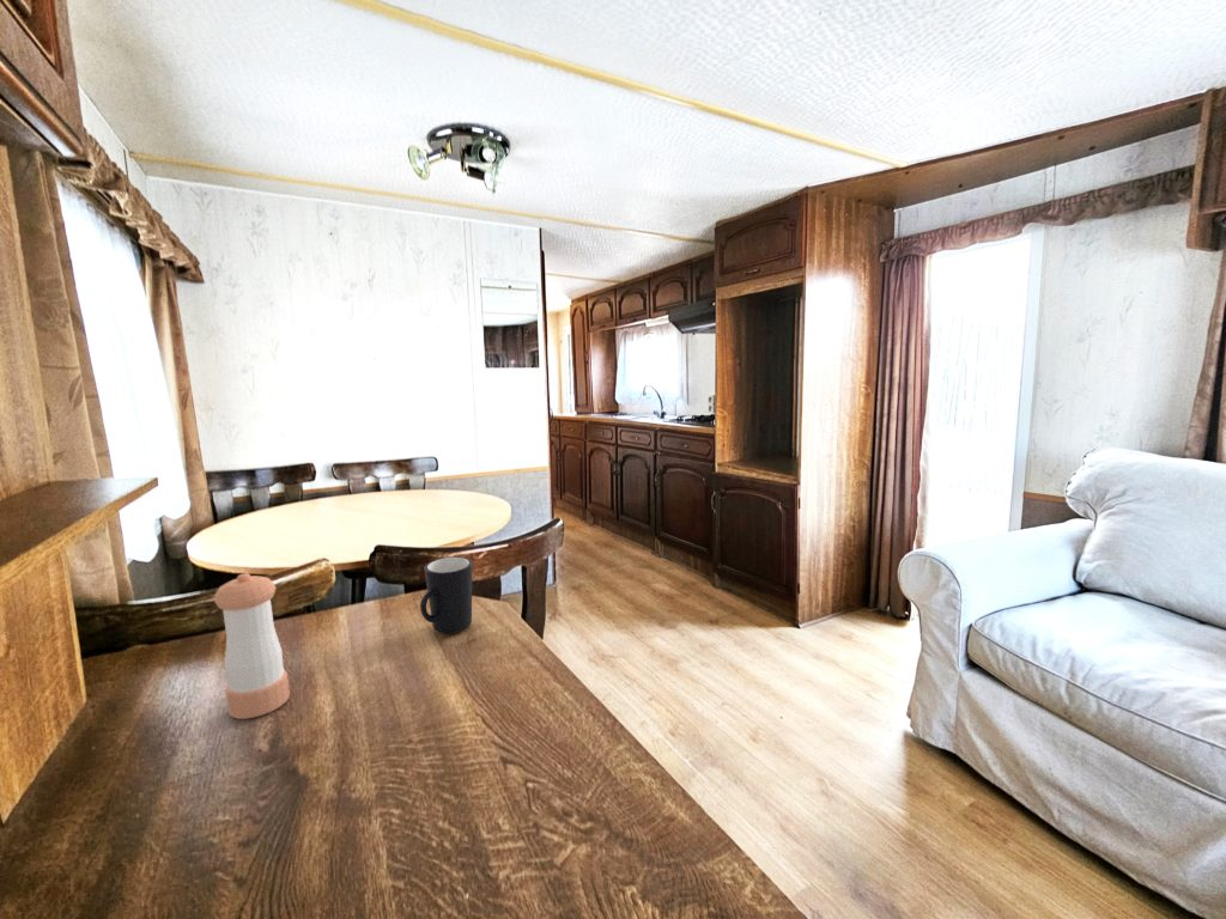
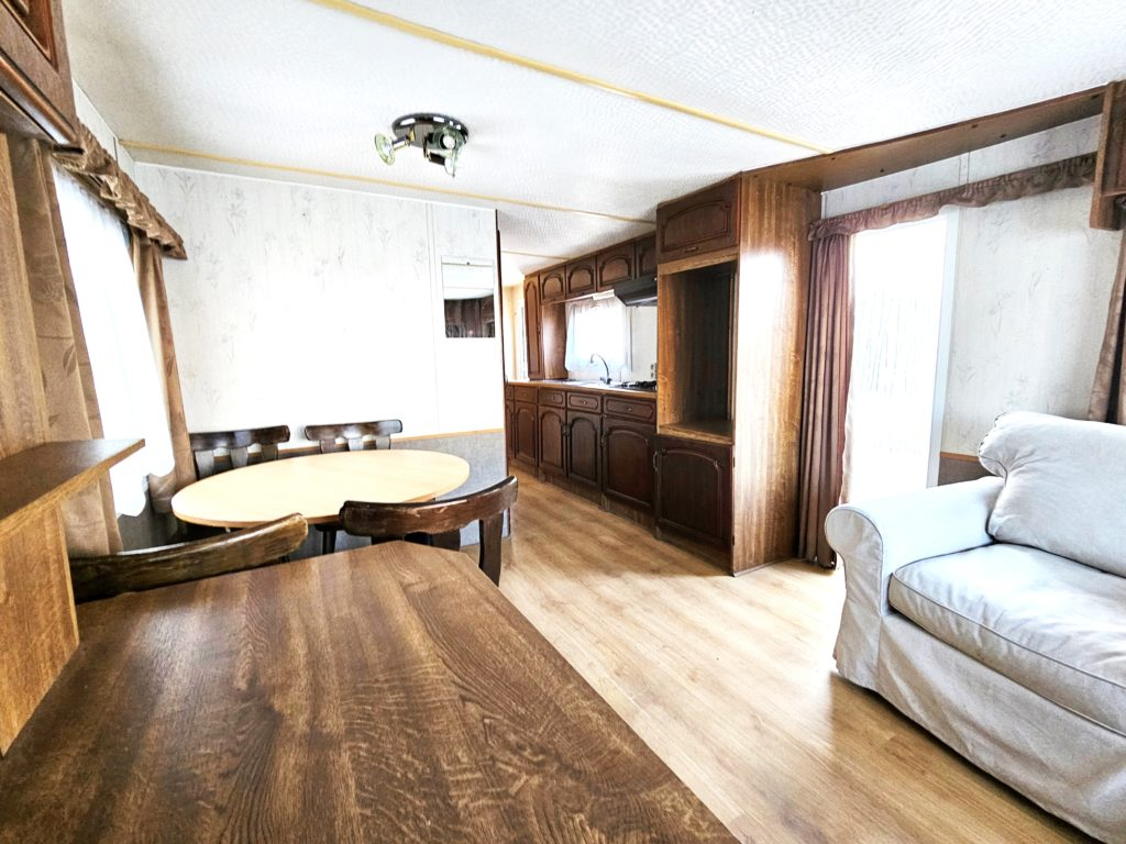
- mug (445, 598)
- pepper shaker (251, 639)
